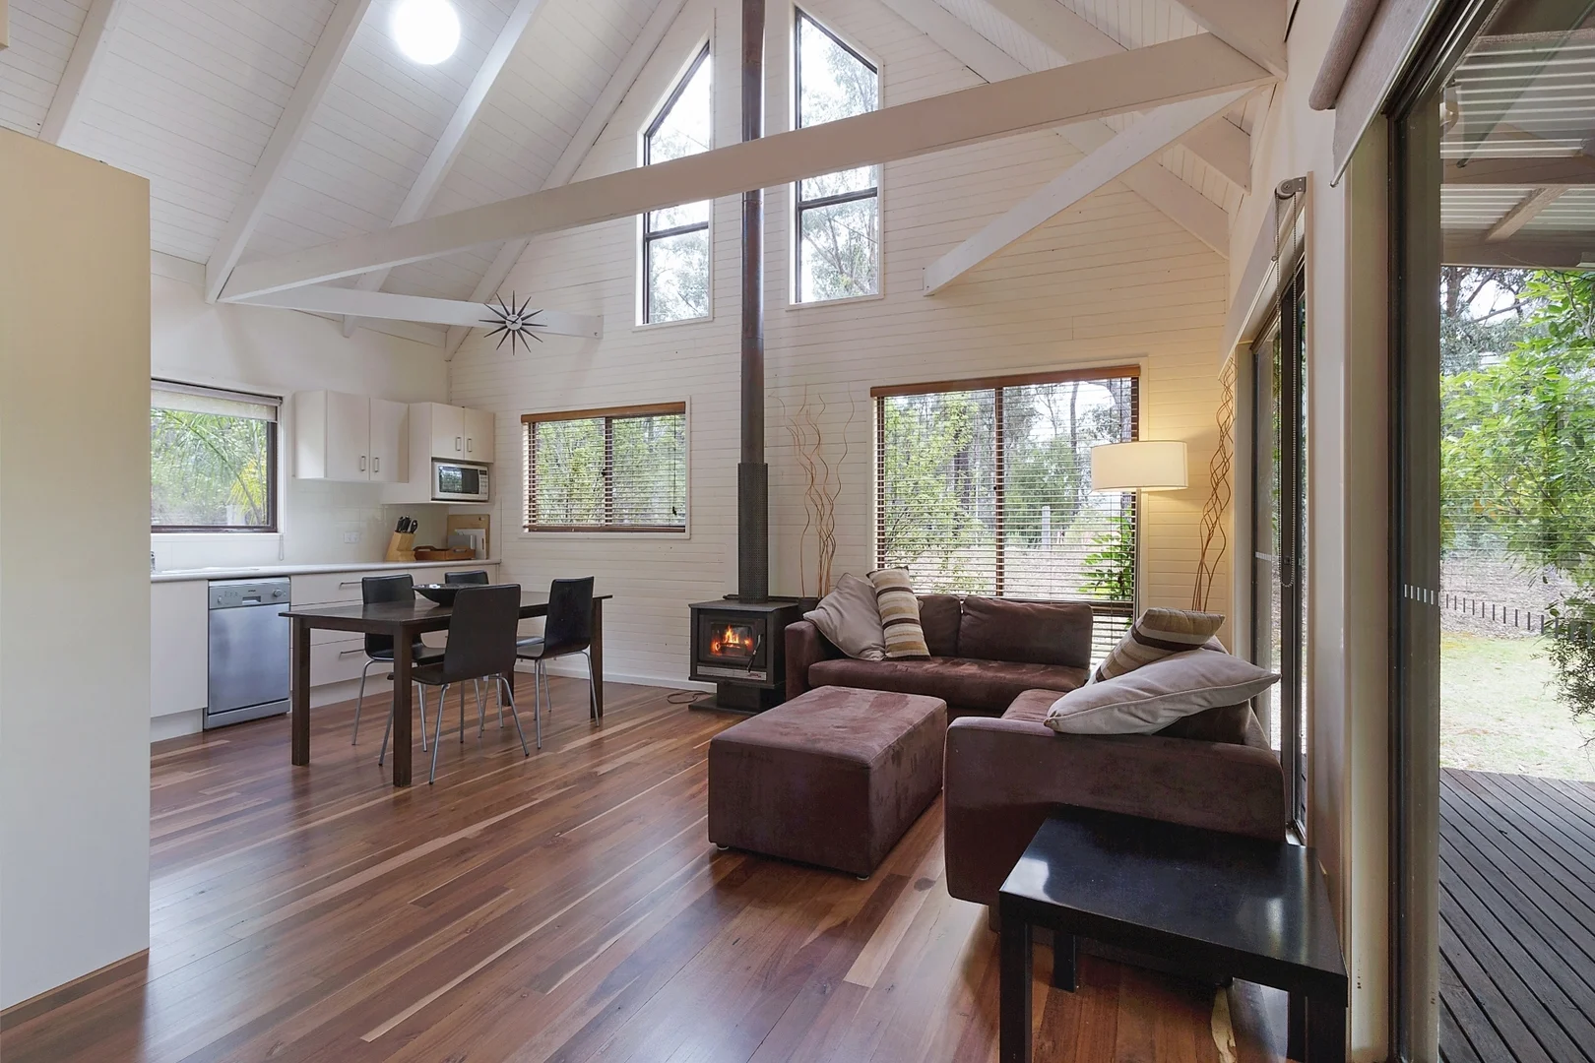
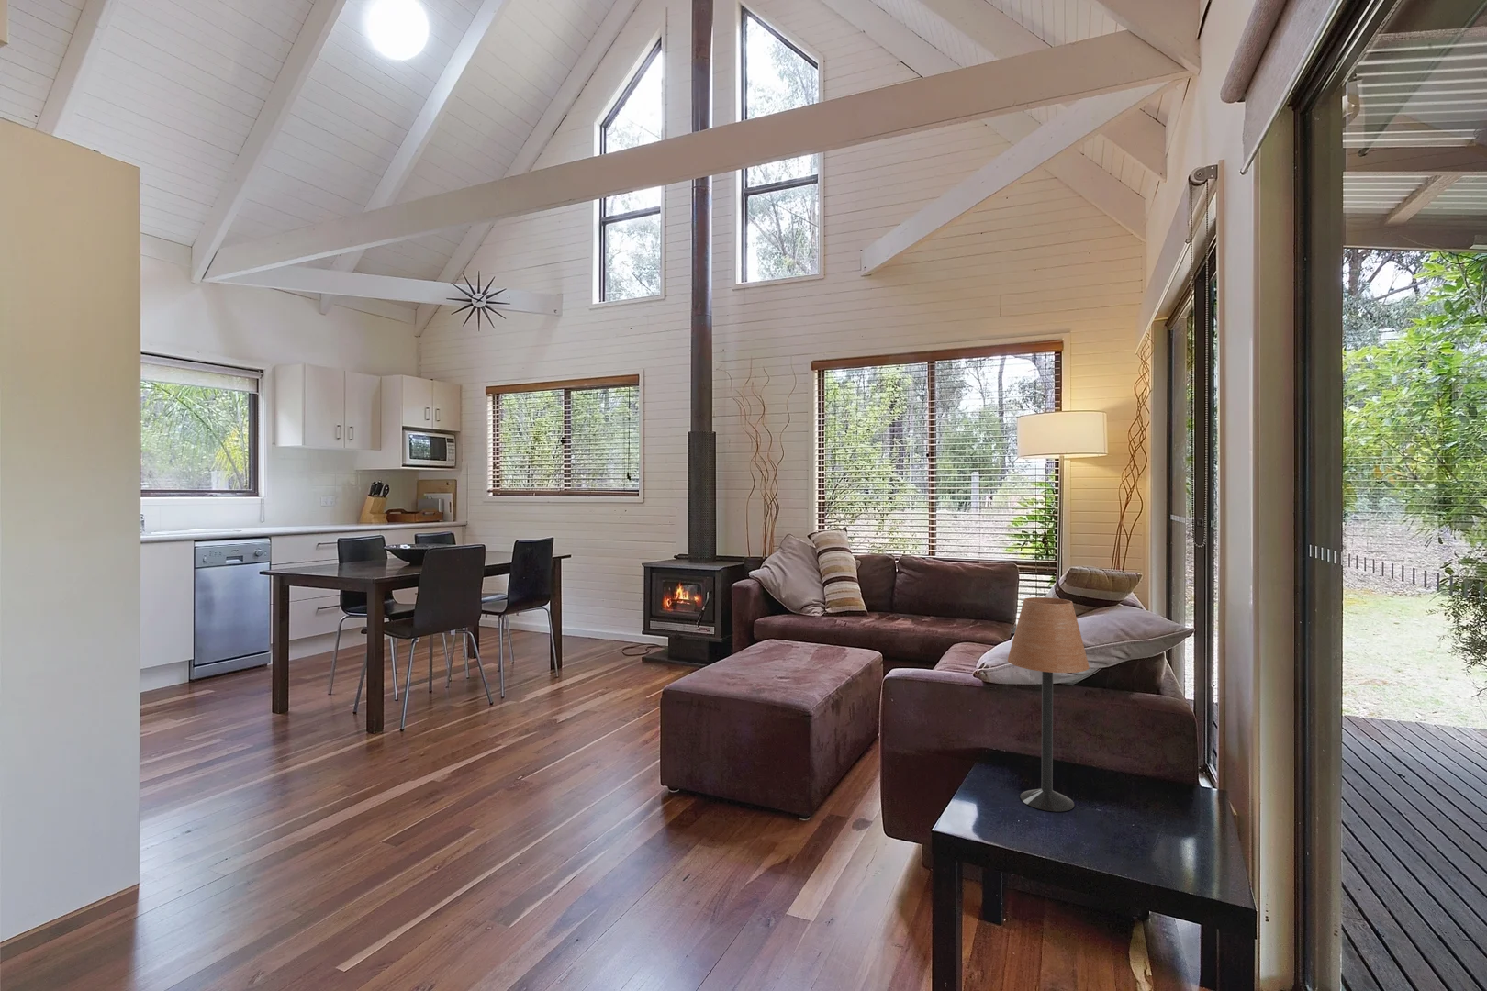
+ table lamp (1048, 700)
